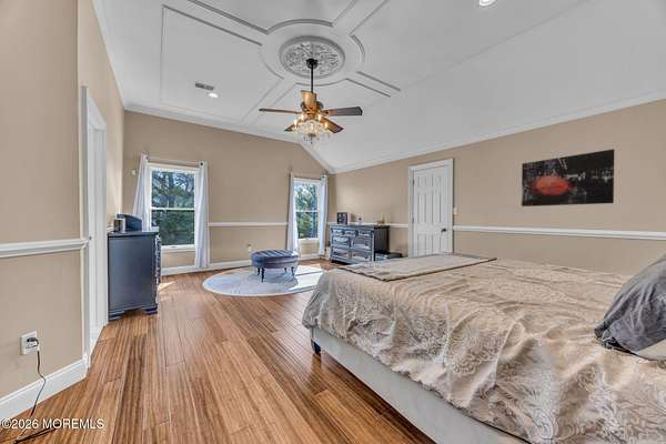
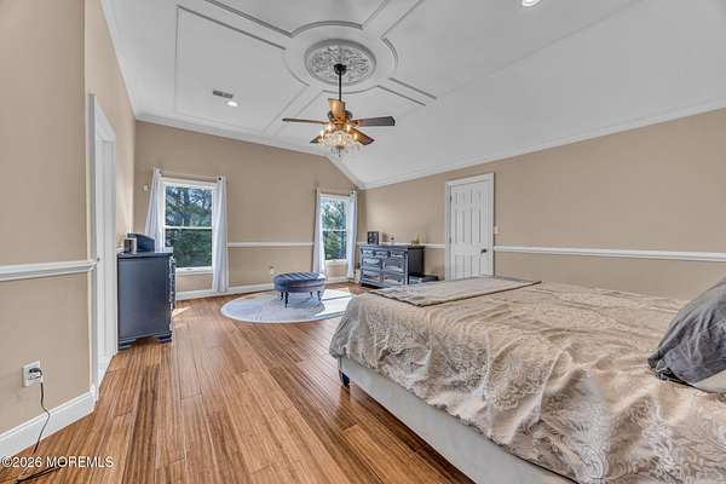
- wall art (562, 181)
